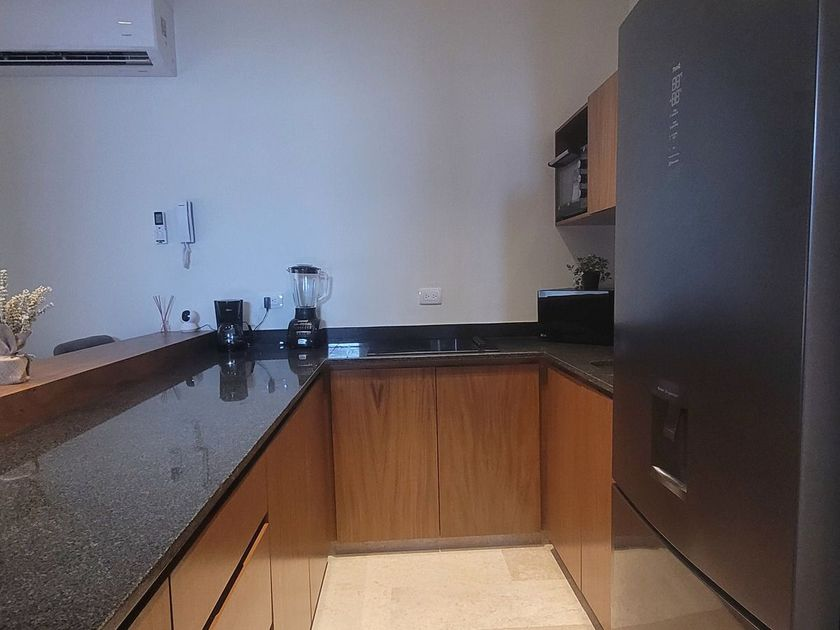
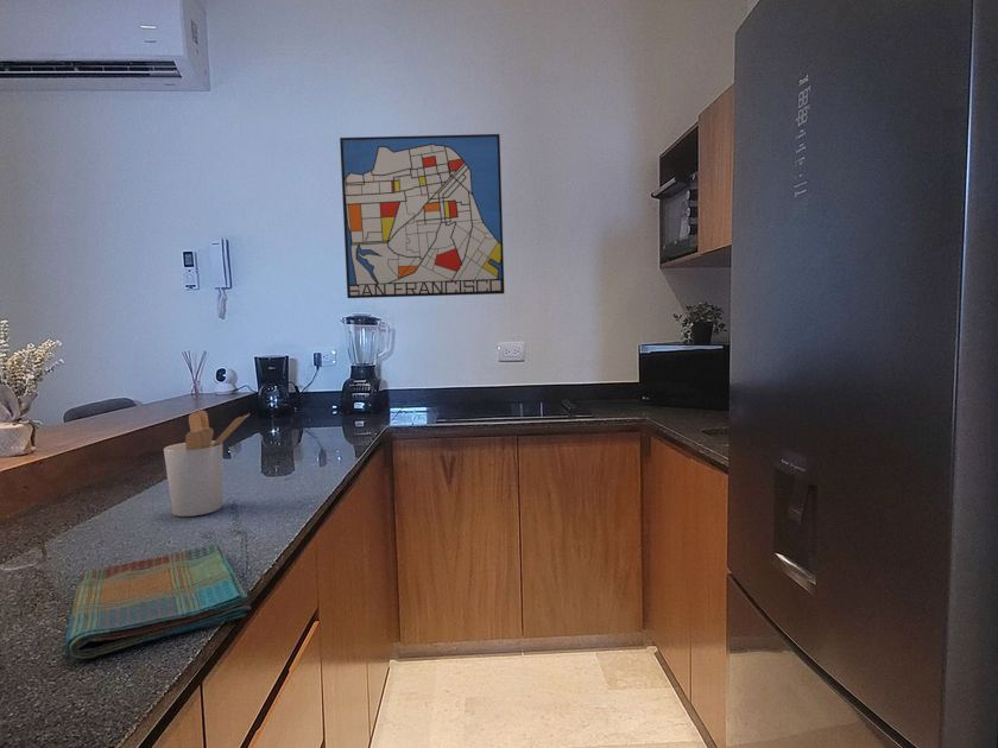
+ wall art (423, 216)
+ utensil holder (209, 459)
+ dish towel (157, 589)
